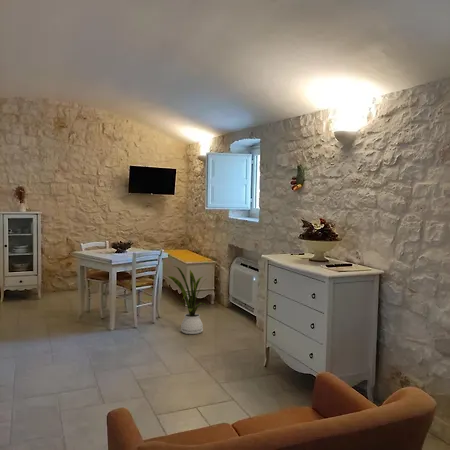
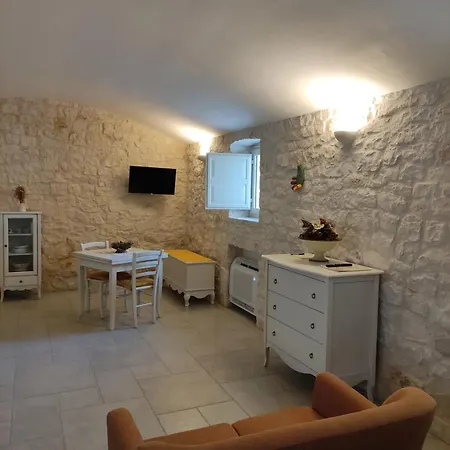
- house plant (189, 298)
